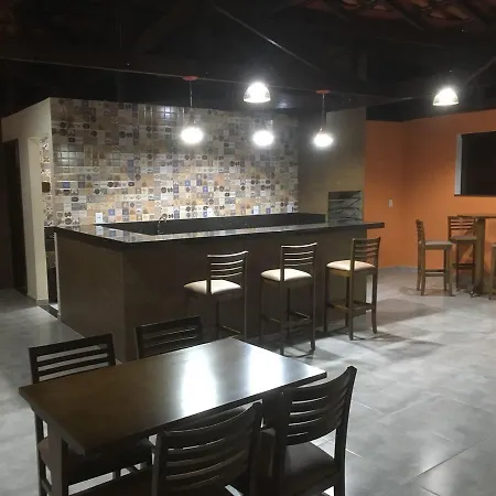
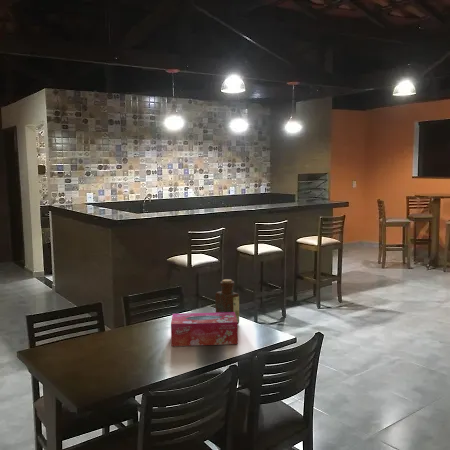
+ tissue box (204, 328)
+ bottle (227, 301)
